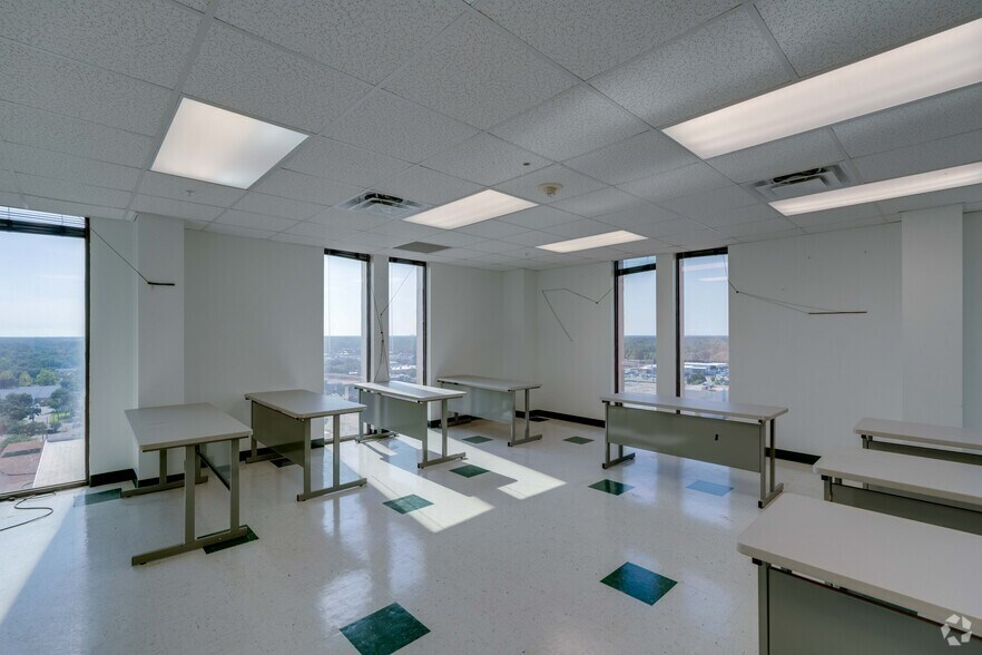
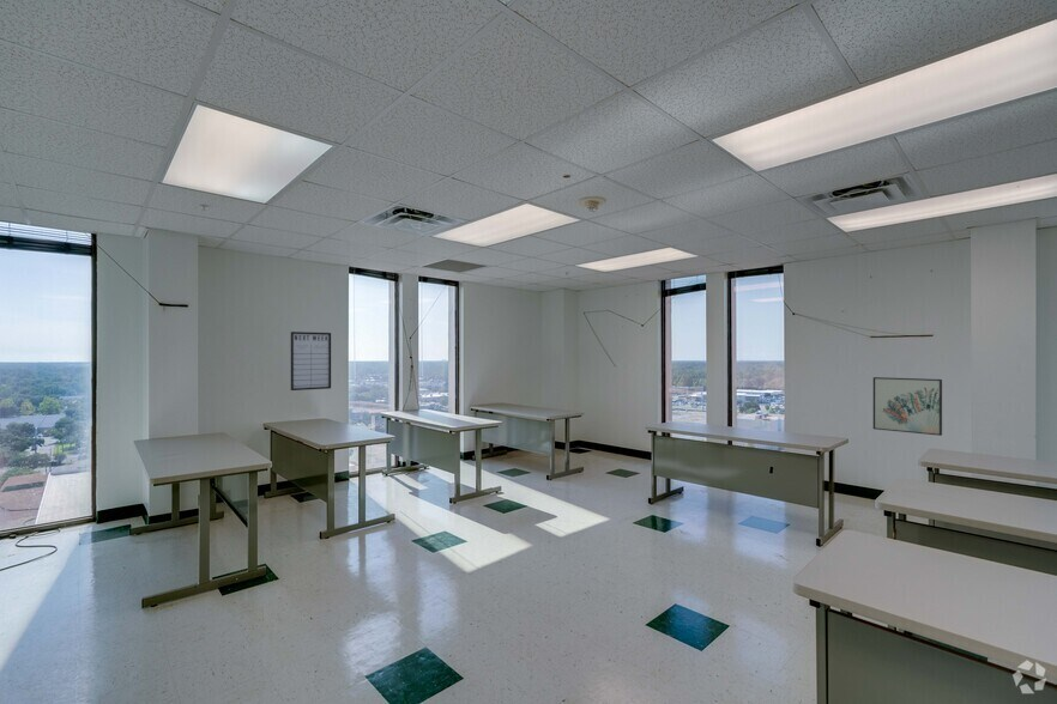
+ writing board (310, 360)
+ wall art (906, 405)
